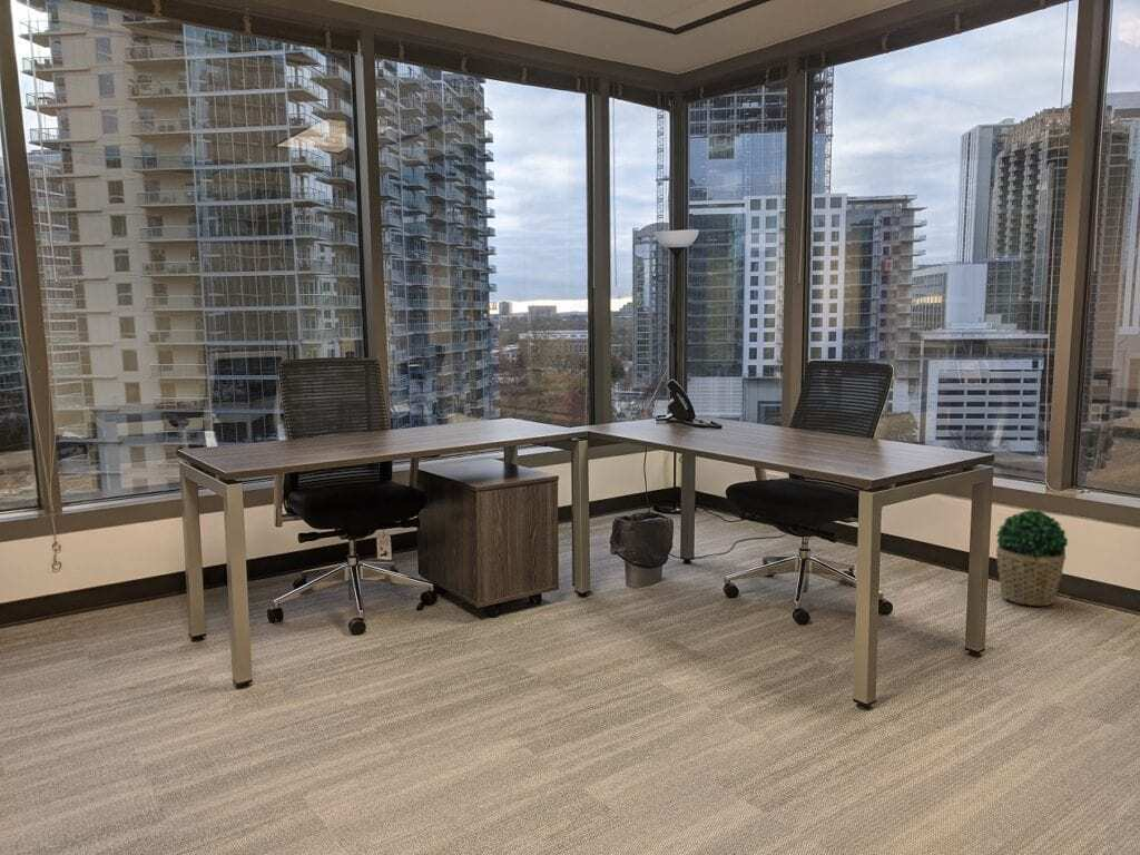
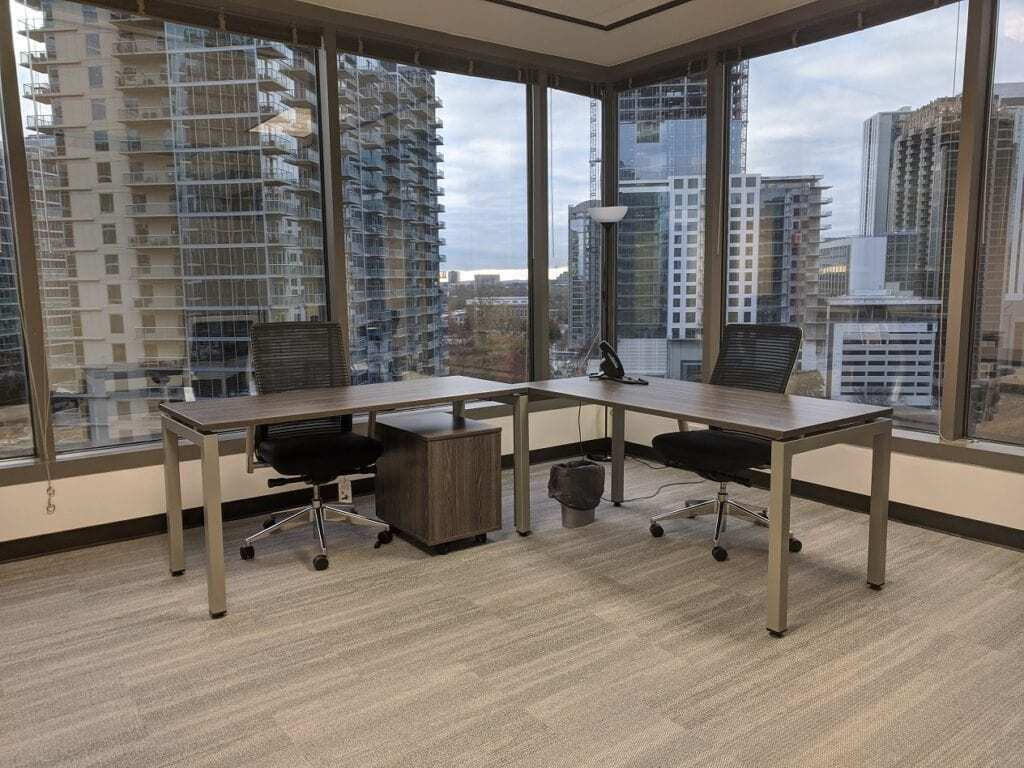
- potted plant (1030, 556)
